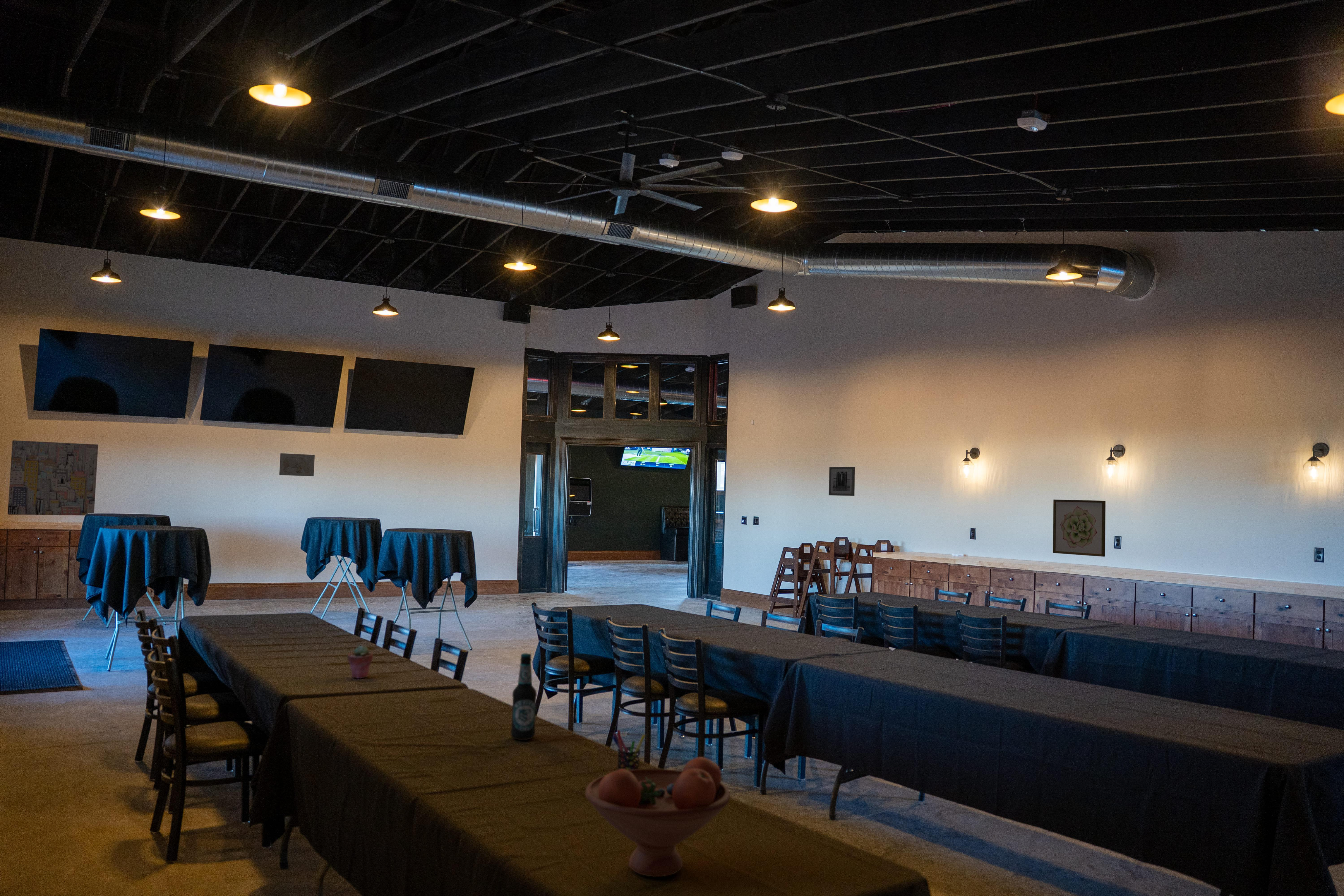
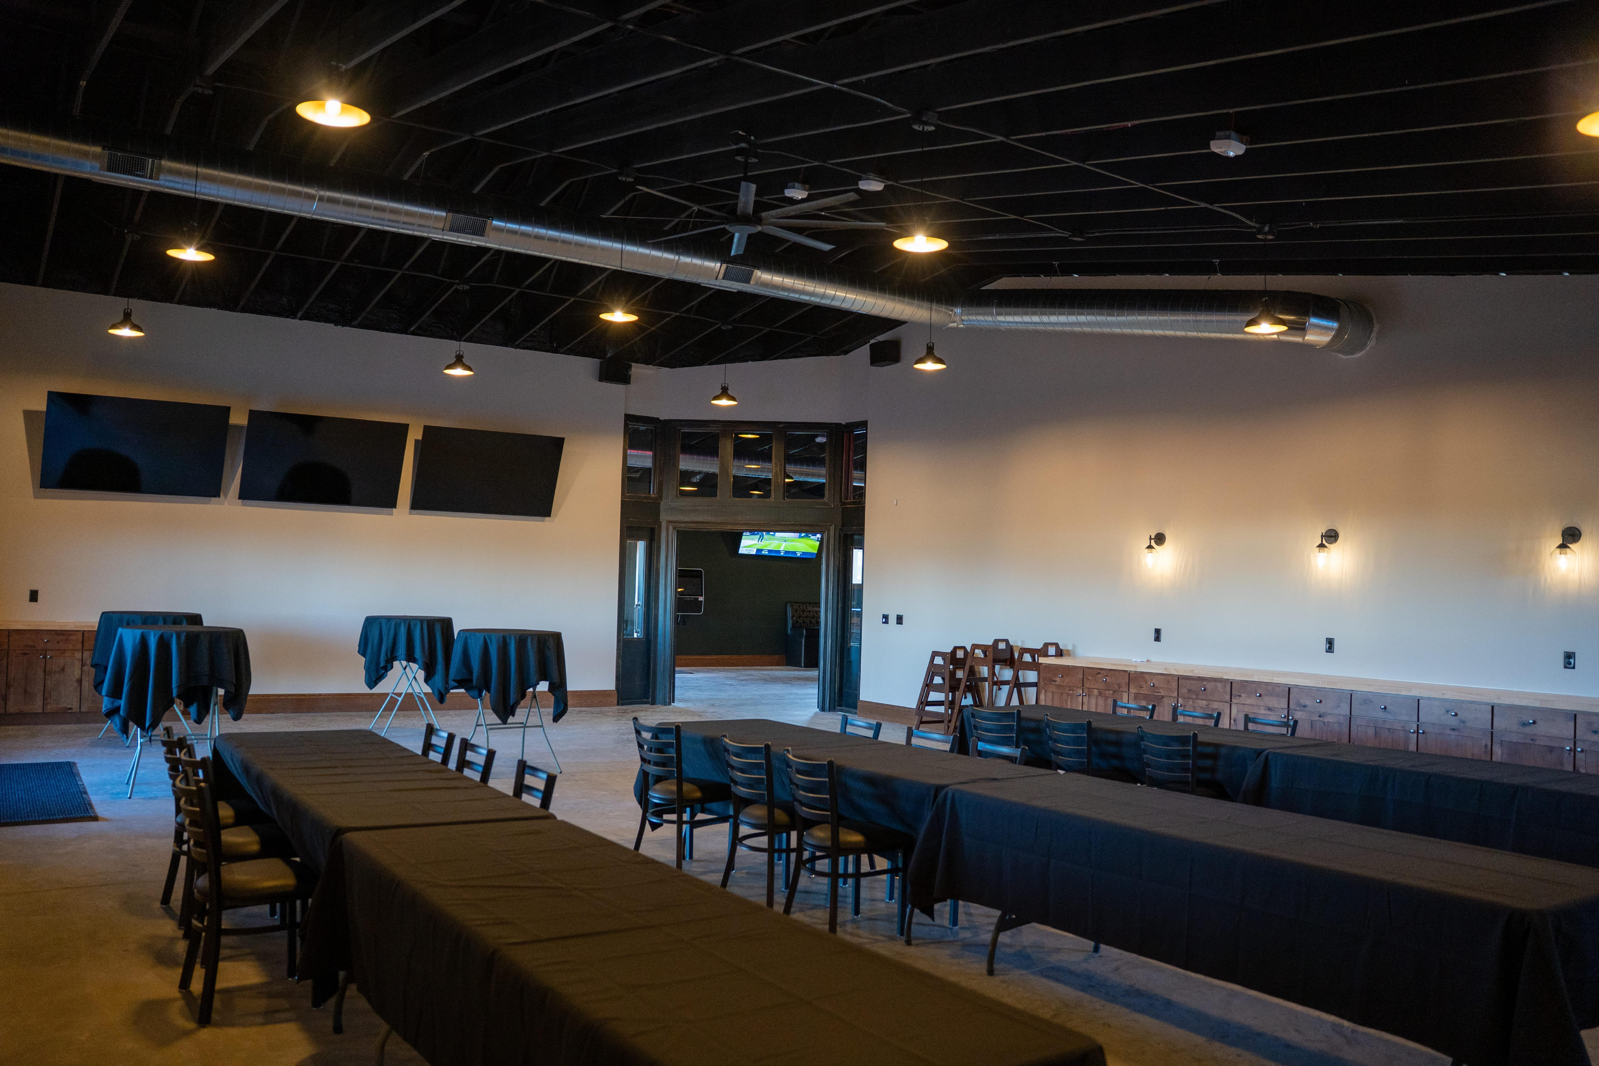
- wall art (1079, 527)
- fruit bowl (657, 813)
- wall art (54, 479)
- potted succulent (360, 661)
- pen holder (628, 754)
- bottle (524, 696)
- wall art (842, 481)
- wall art (297, 465)
